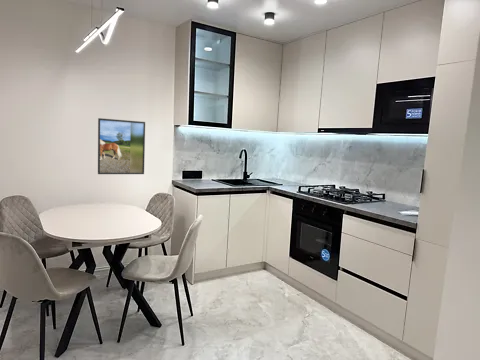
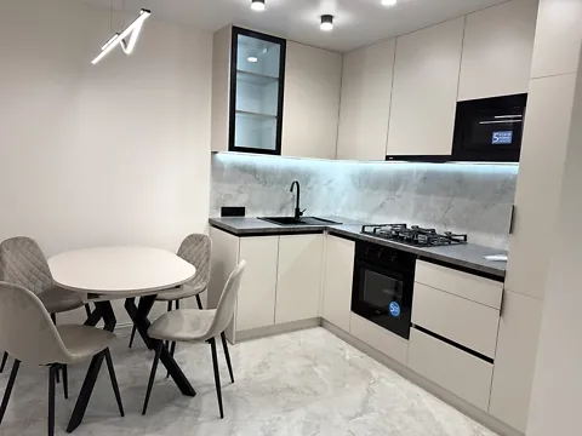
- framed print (122, 147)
